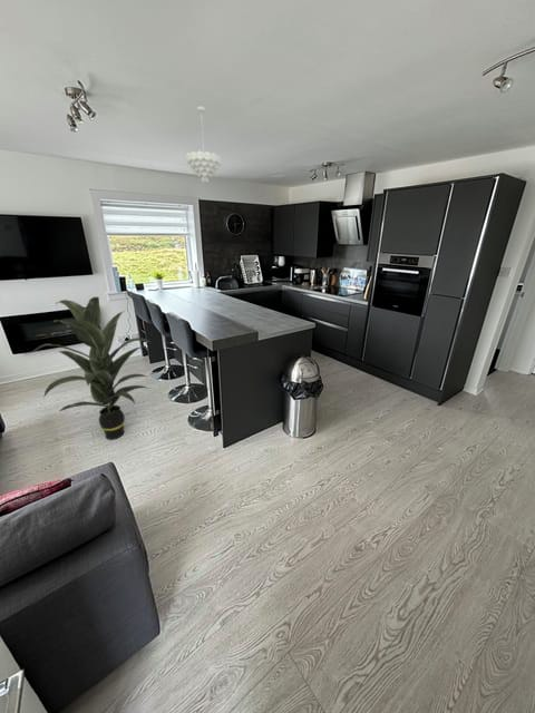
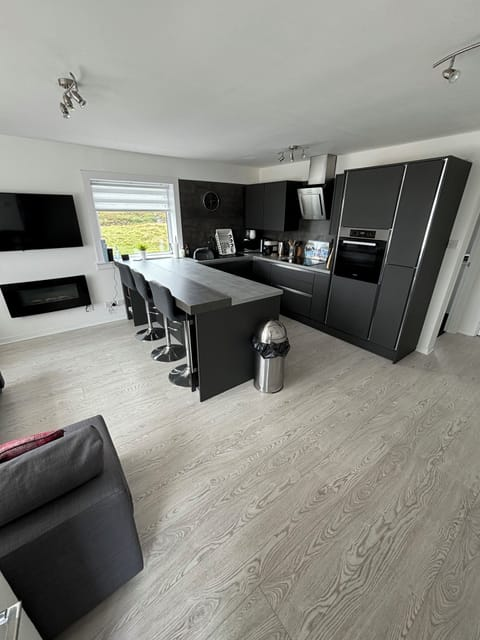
- pendant light (203, 147)
- indoor plant (100, 373)
